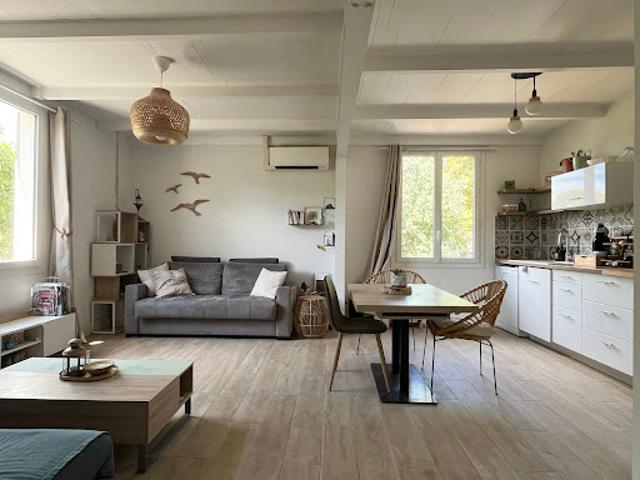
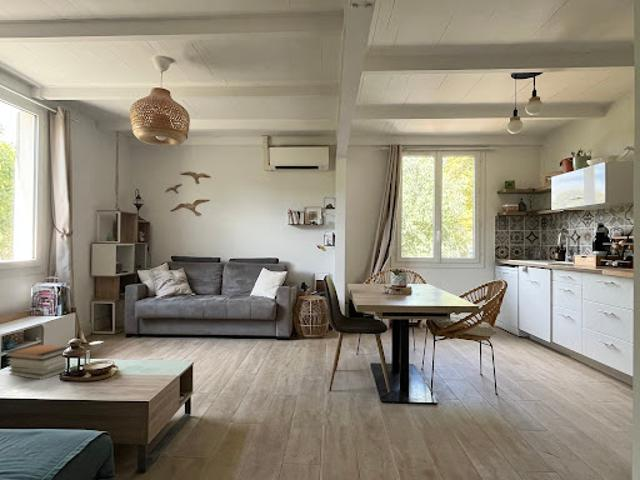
+ book stack (38, 361)
